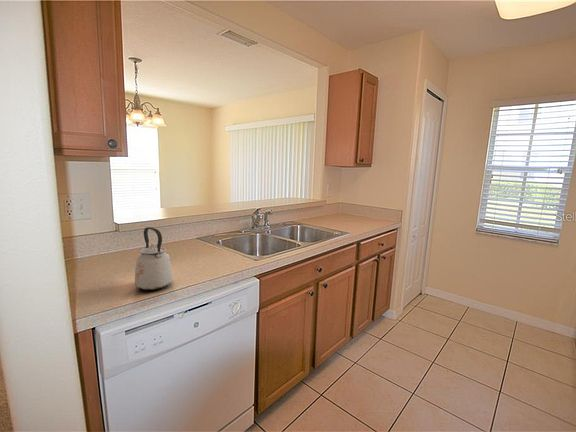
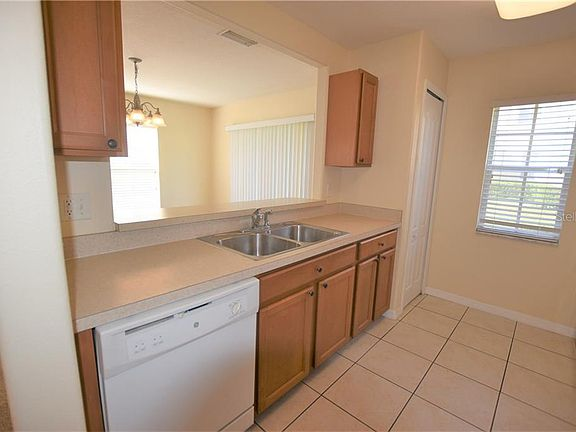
- kettle (150, 255)
